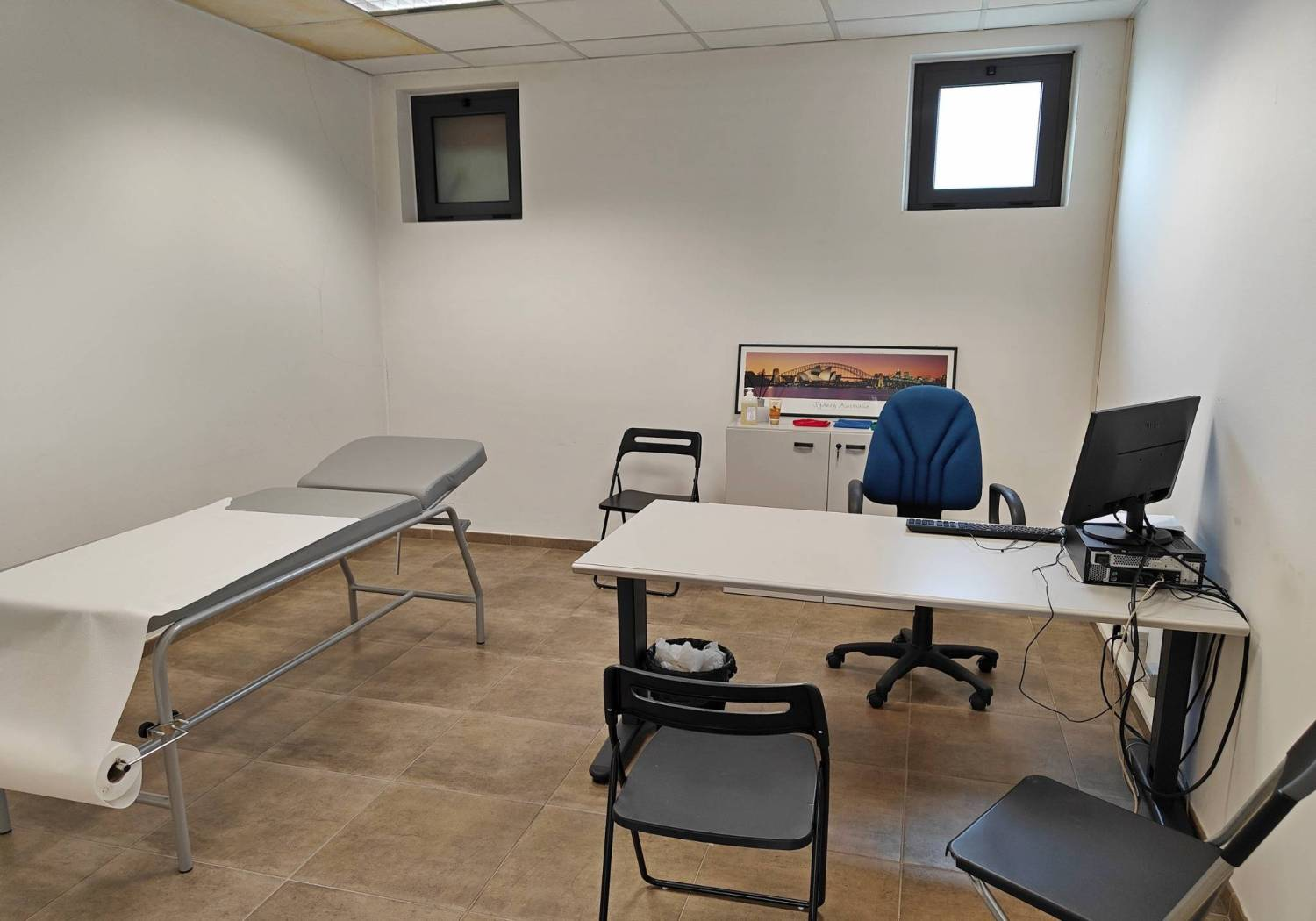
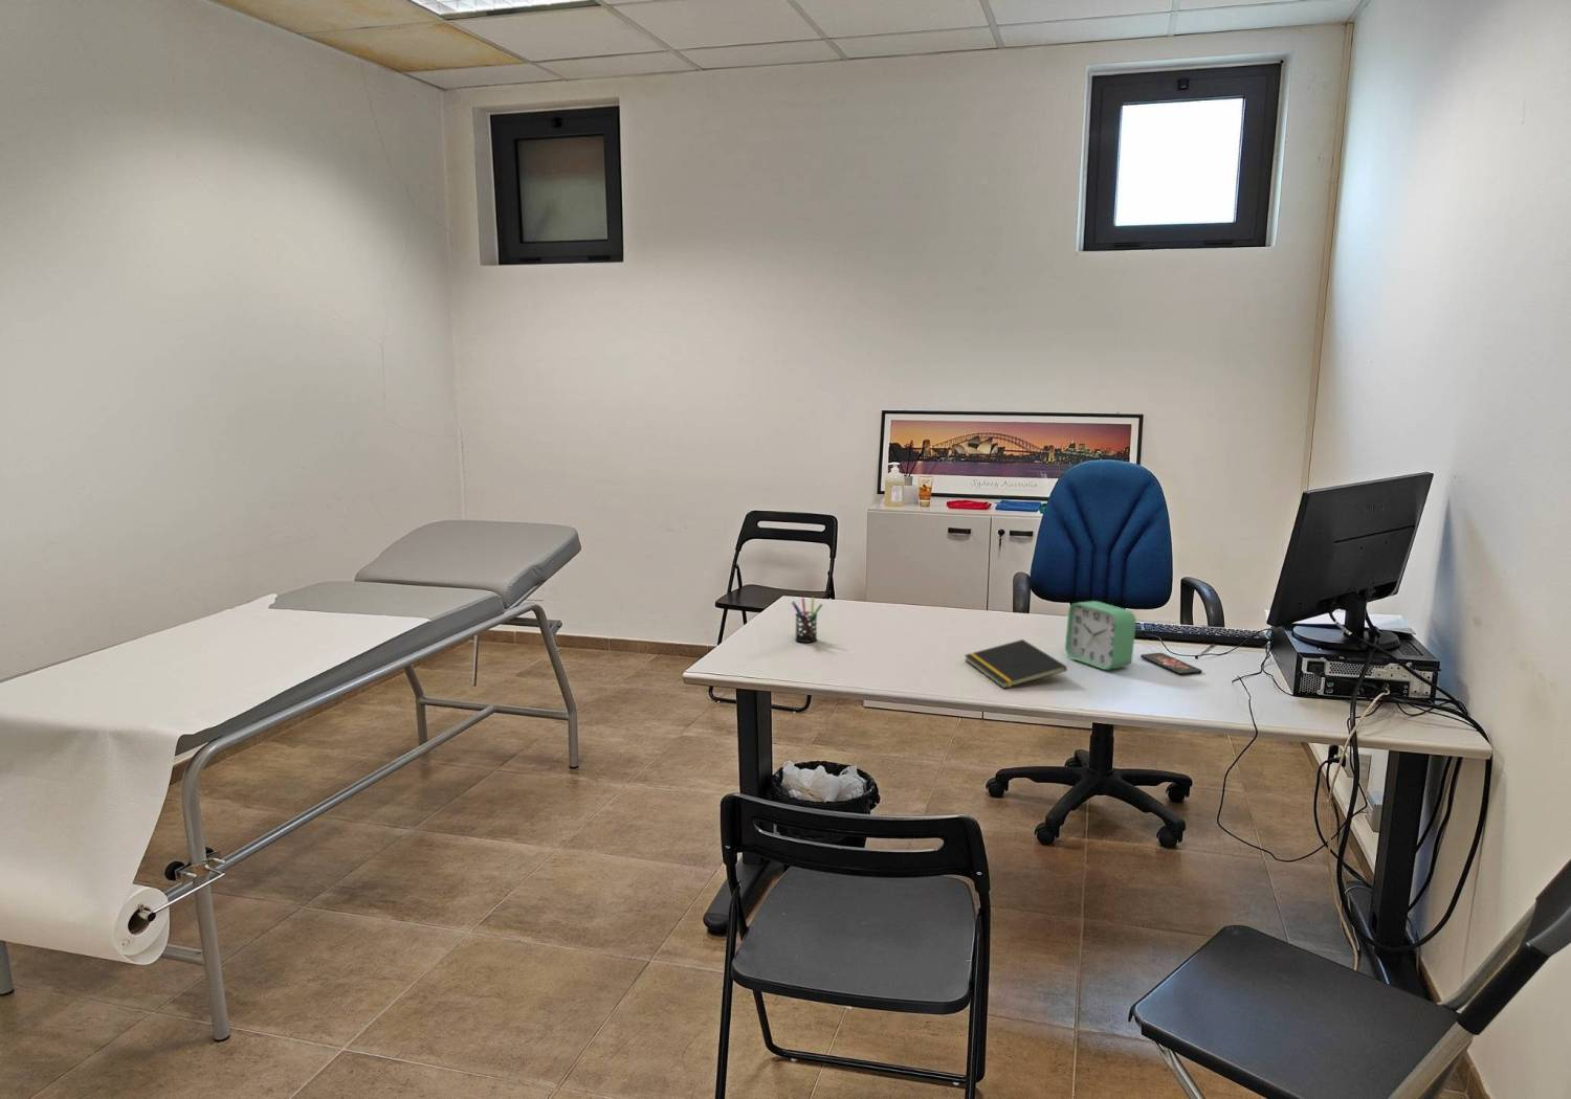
+ alarm clock (1099, 635)
+ notepad (1012, 662)
+ pen holder (807, 618)
+ smartphone (1170, 662)
